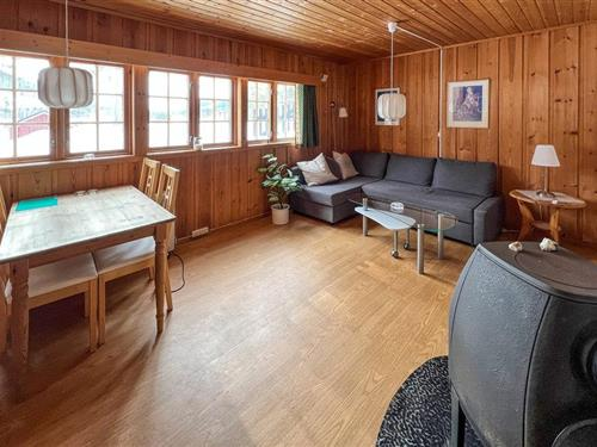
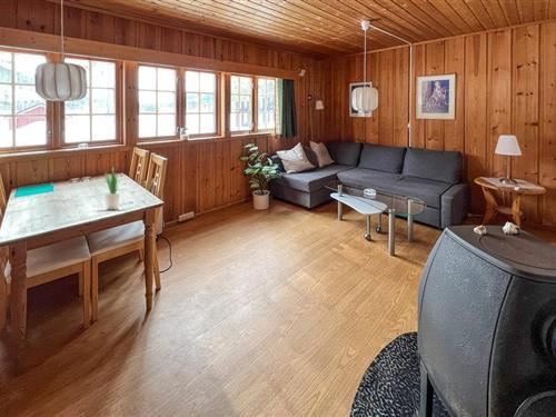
+ potted plant (111, 187)
